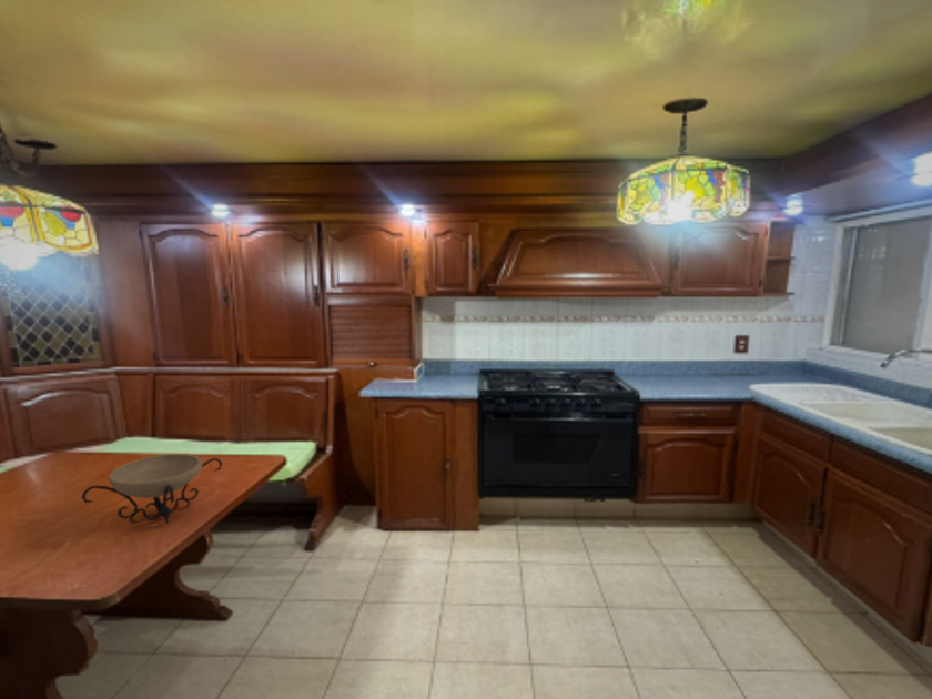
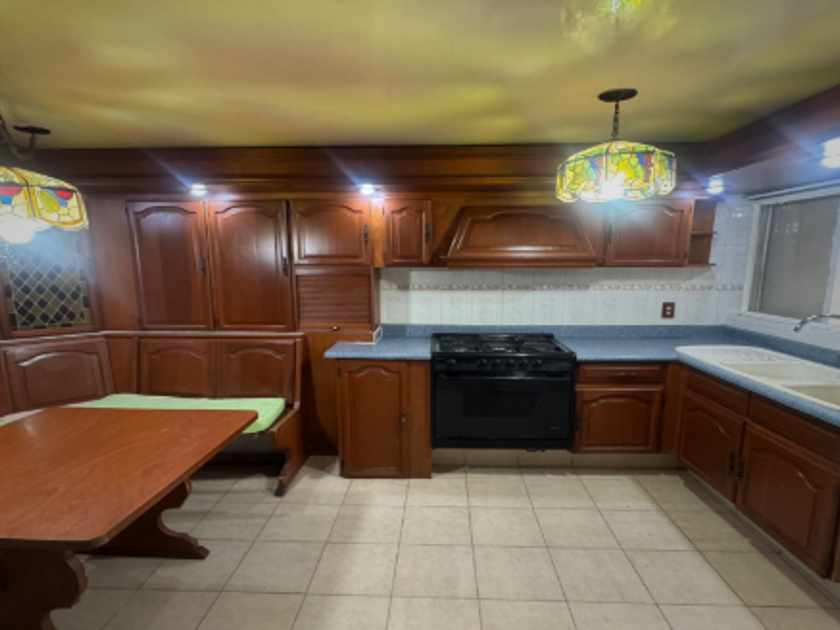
- decorative bowl (159, 492)
